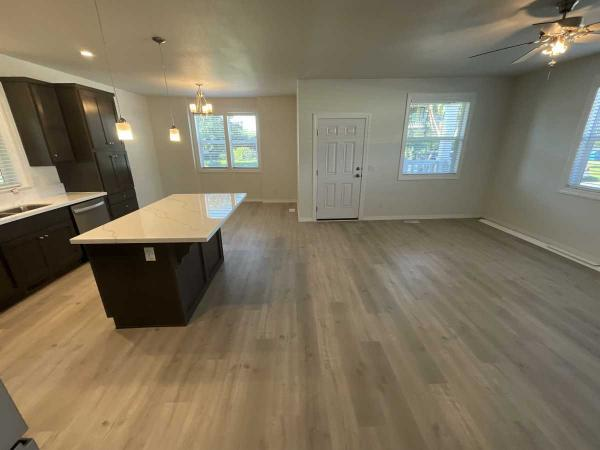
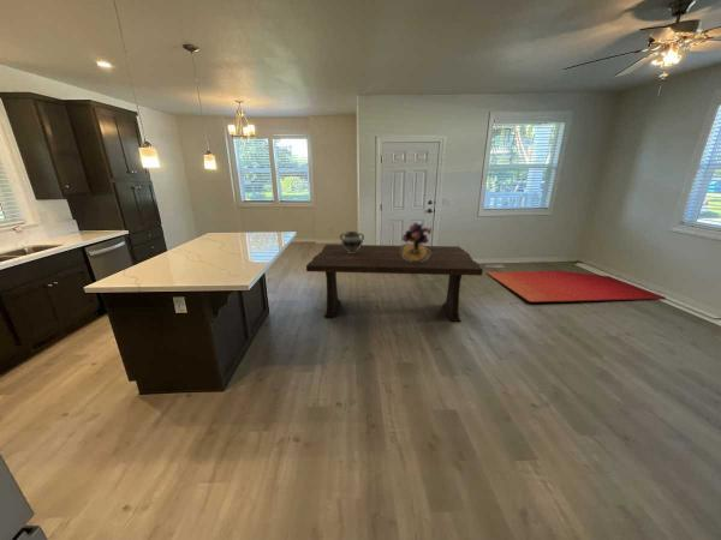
+ rug (565, 283)
+ bouquet (415, 240)
+ dining table (392, 272)
+ ceramic pot (352, 241)
